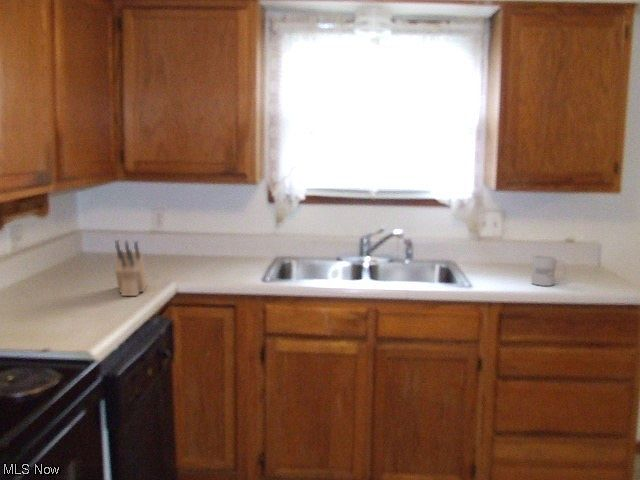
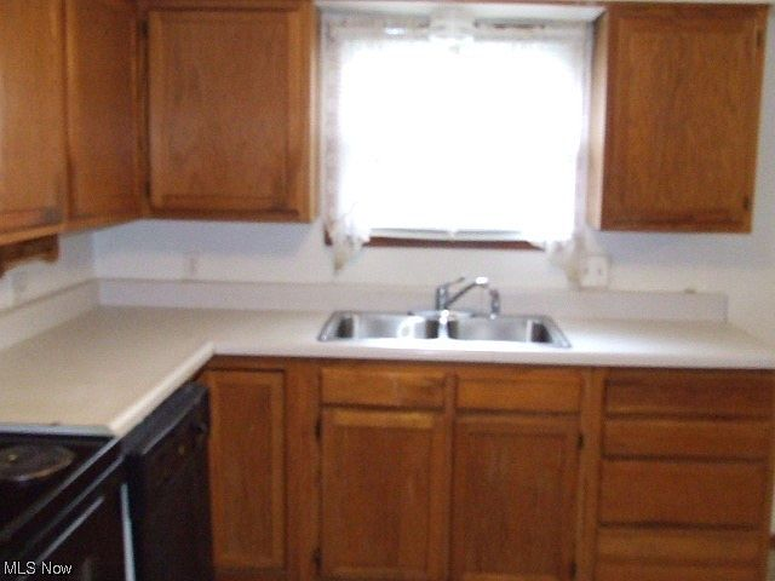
- mug (547, 270)
- knife block (130, 264)
